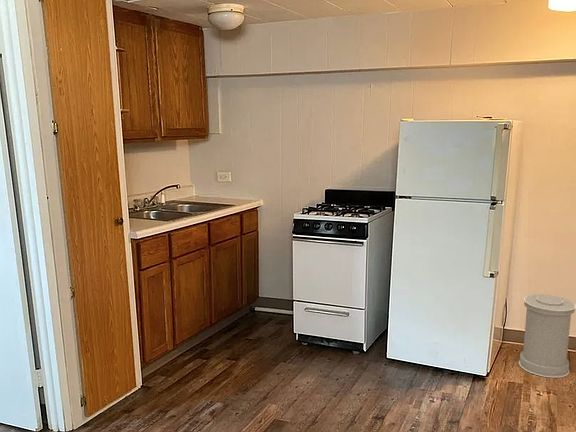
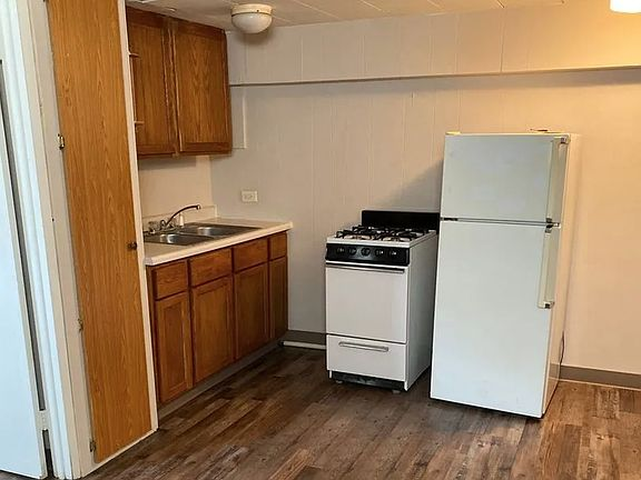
- trash can (546, 333)
